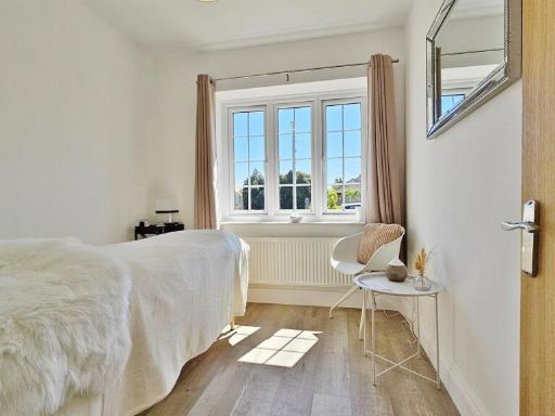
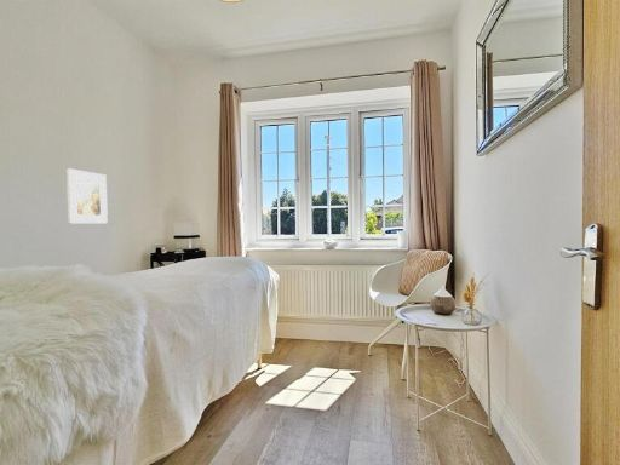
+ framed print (87, 197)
